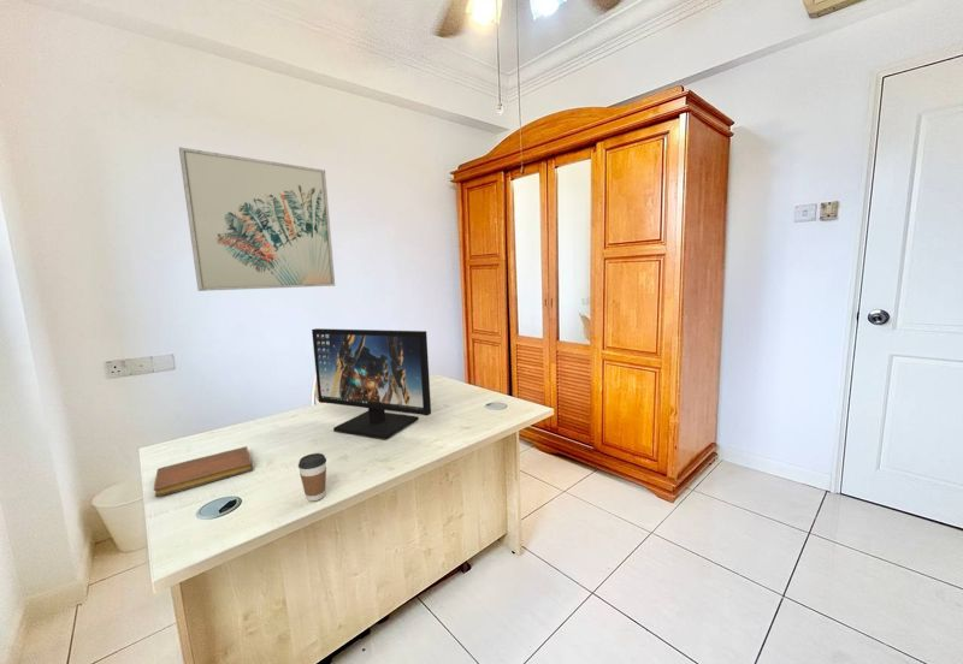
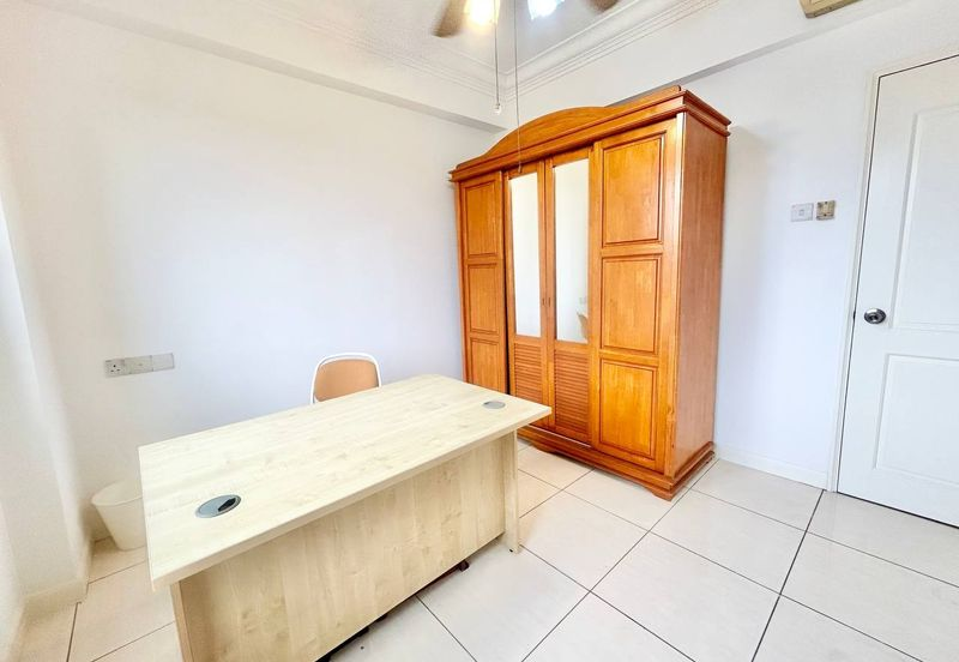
- computer monitor (373, 378)
- coffee cup (313, 476)
- notebook (205, 468)
- wall art (266, 225)
